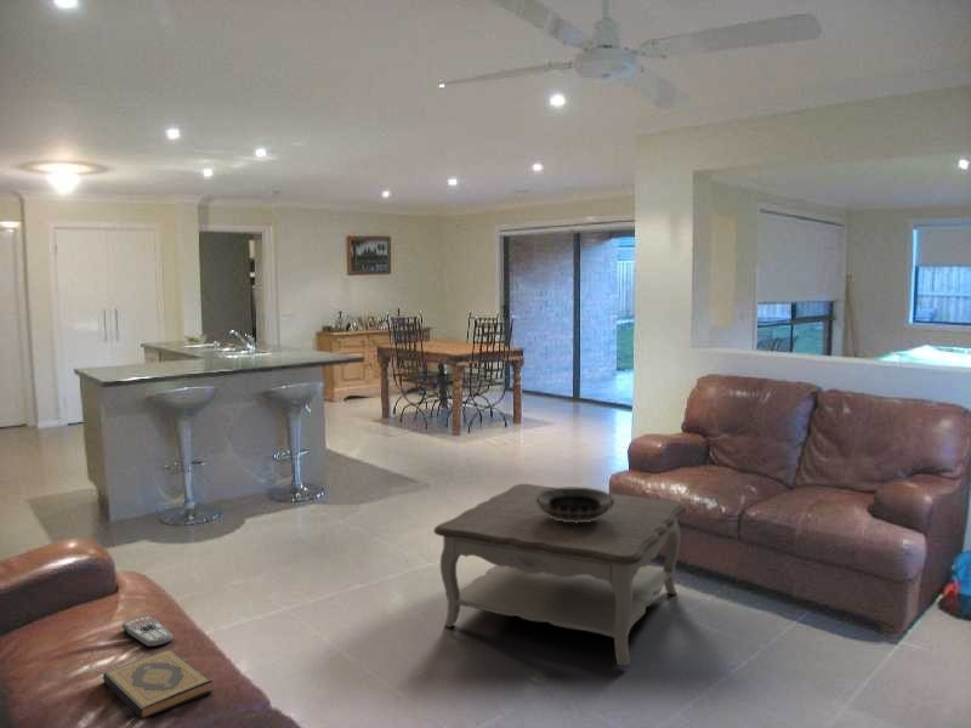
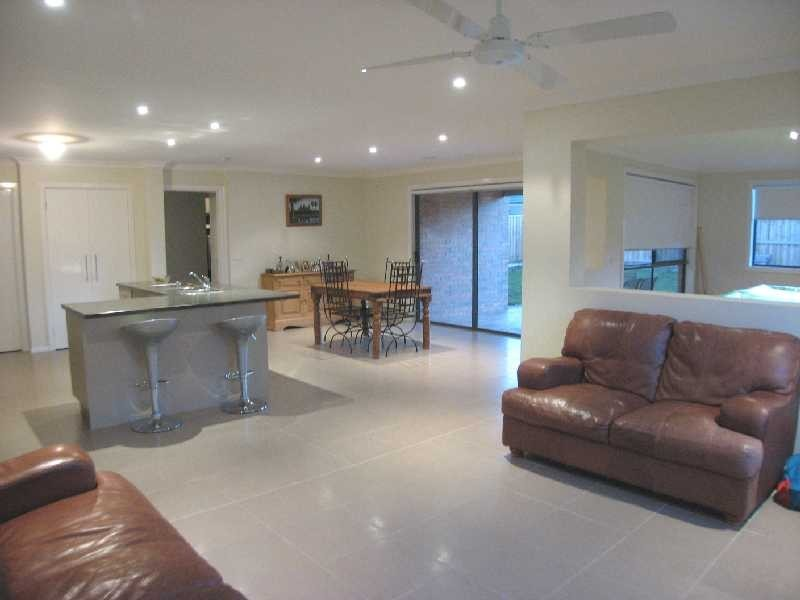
- hardback book (157, 681)
- coffee table (566, 561)
- remote control (148, 631)
- decorative bowl (573, 507)
